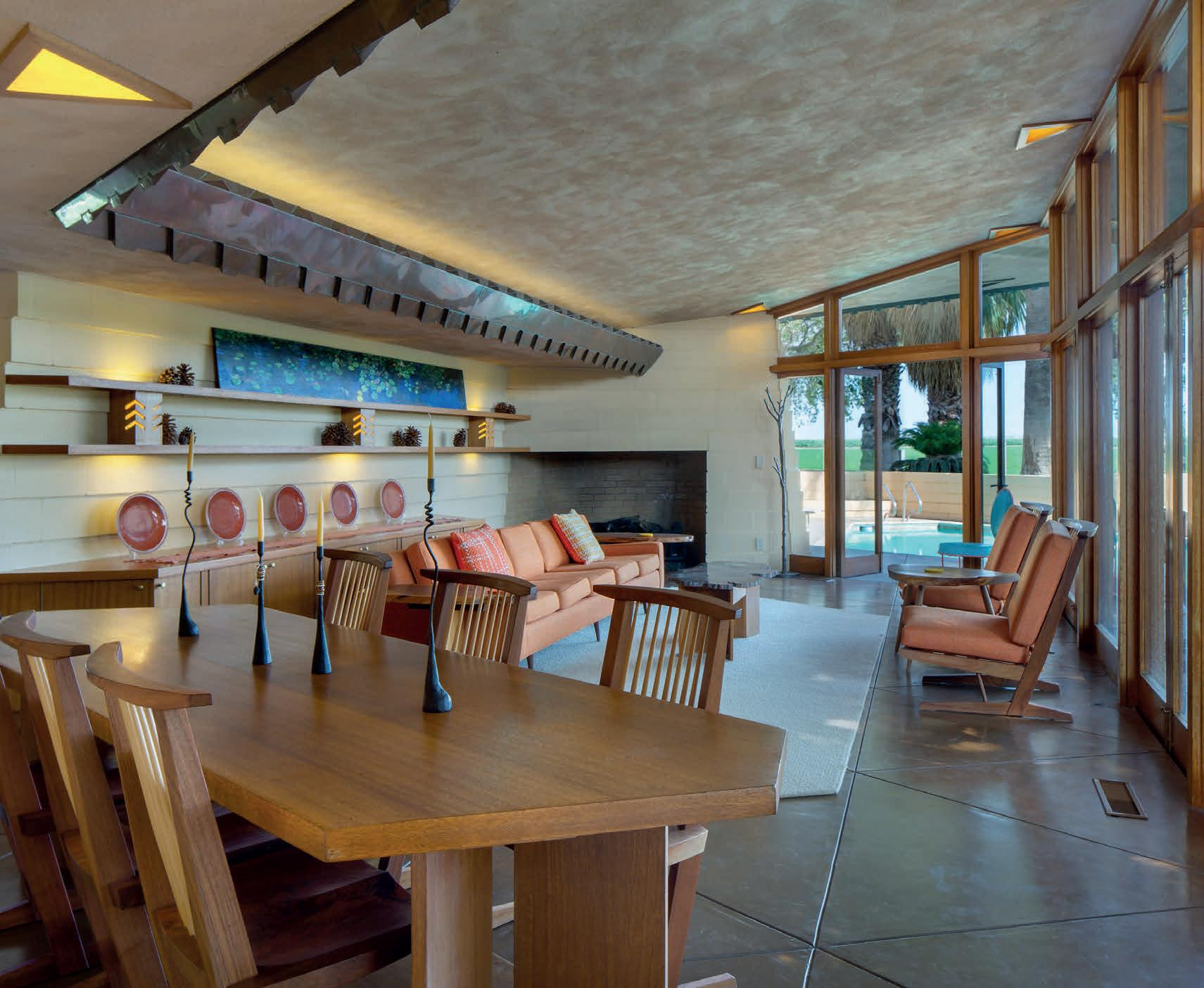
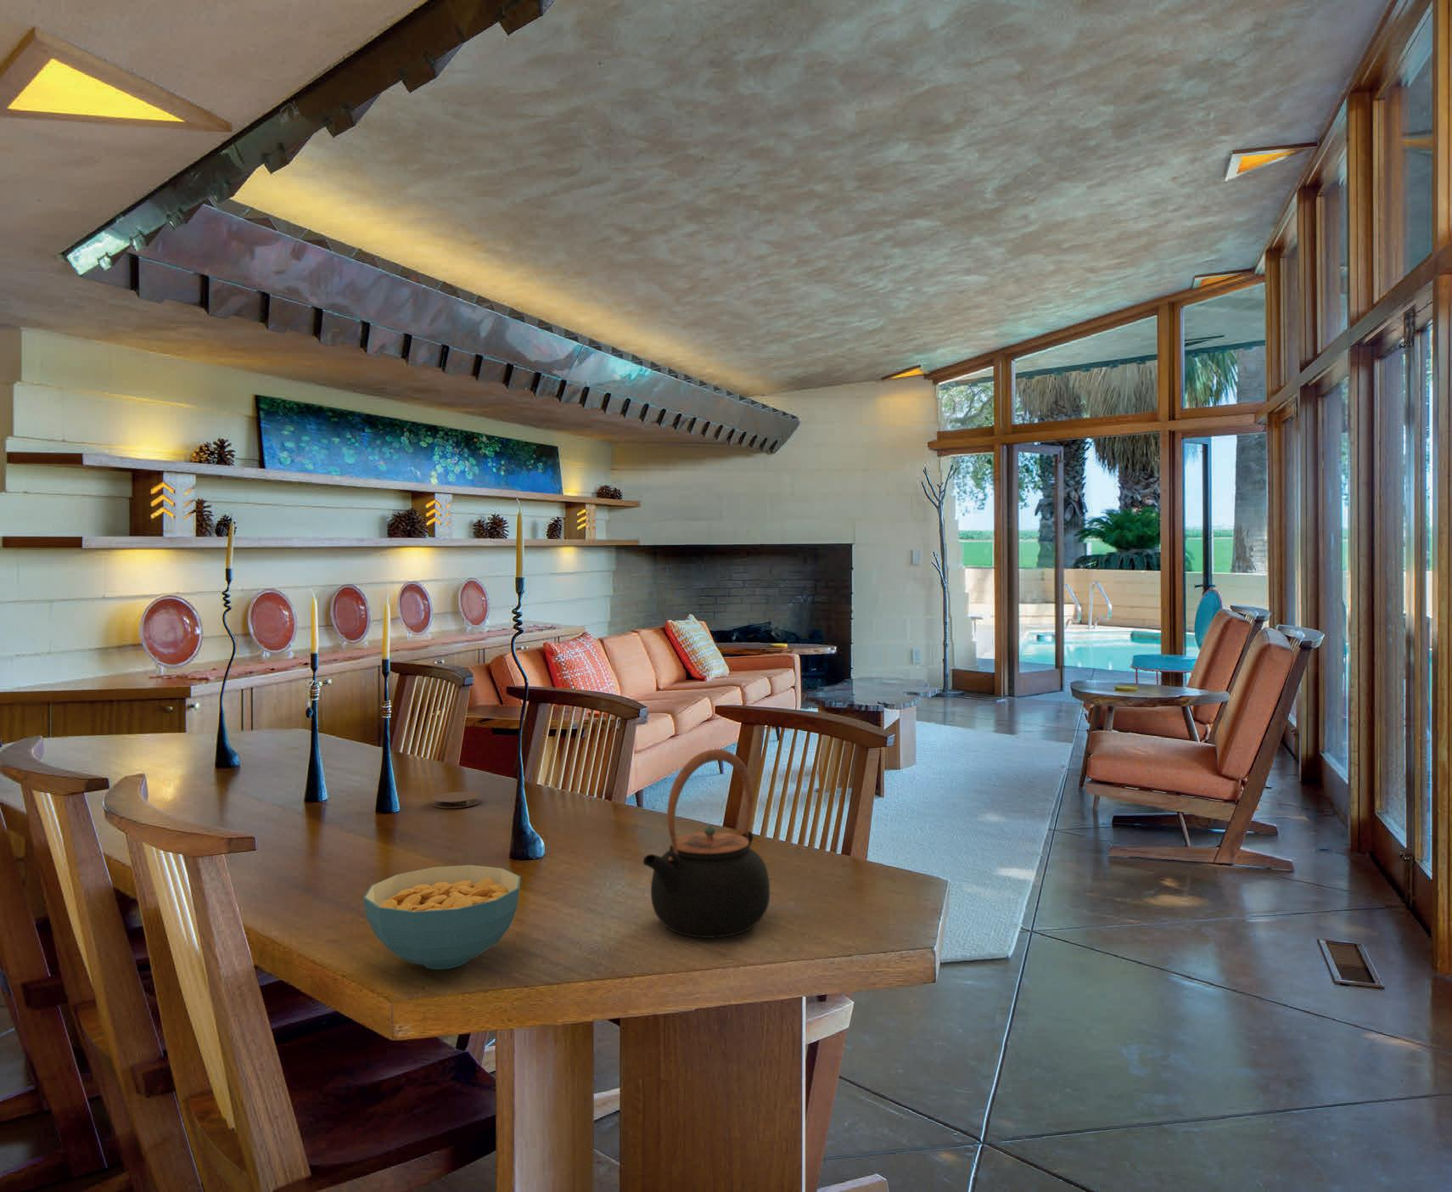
+ cereal bowl (445, 924)
+ teapot (702, 839)
+ coaster (456, 800)
